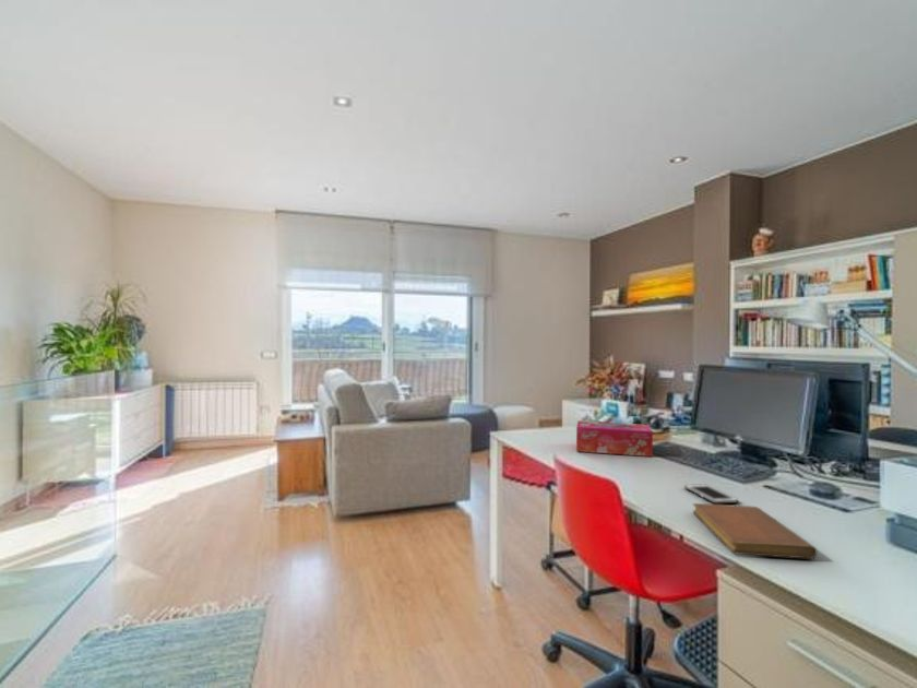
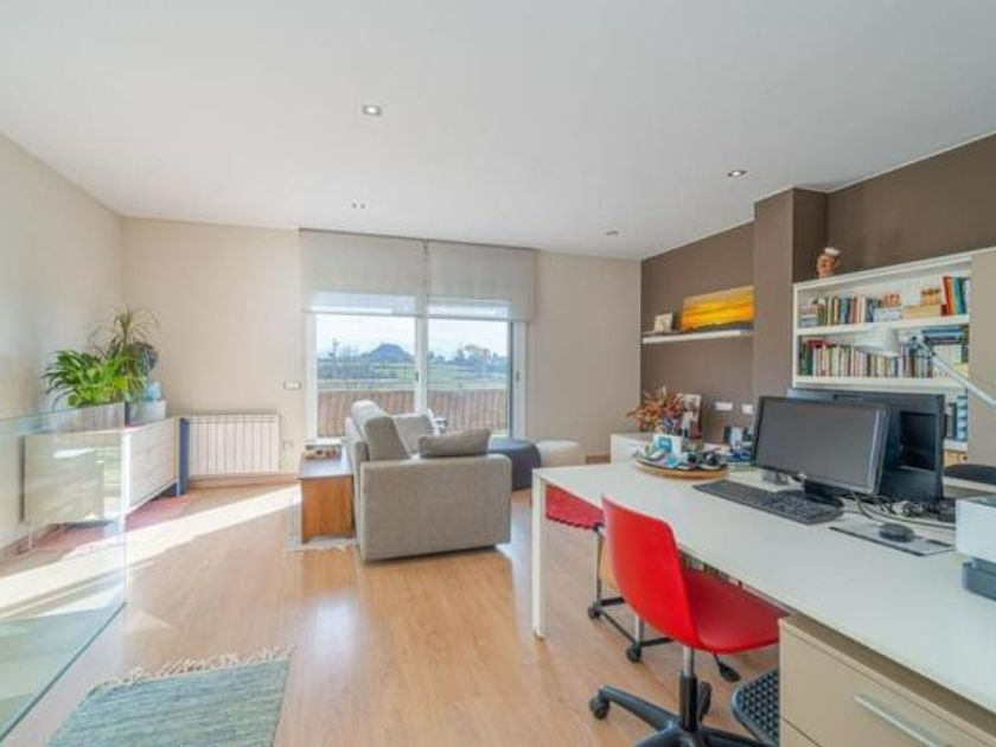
- tissue box (612, 437)
- cell phone (710, 494)
- notebook (747, 527)
